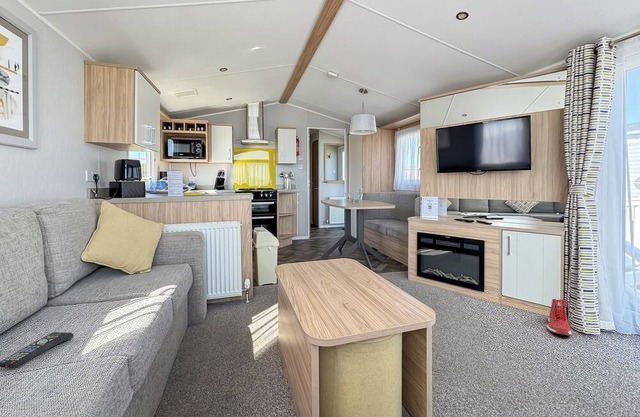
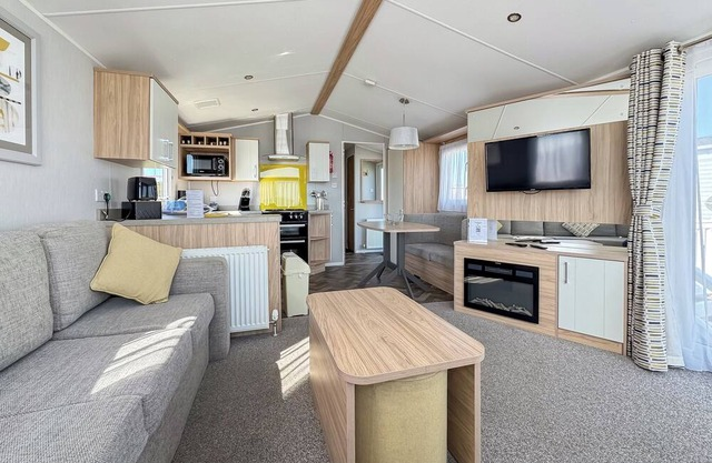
- remote control (39, 347)
- sneaker (558, 314)
